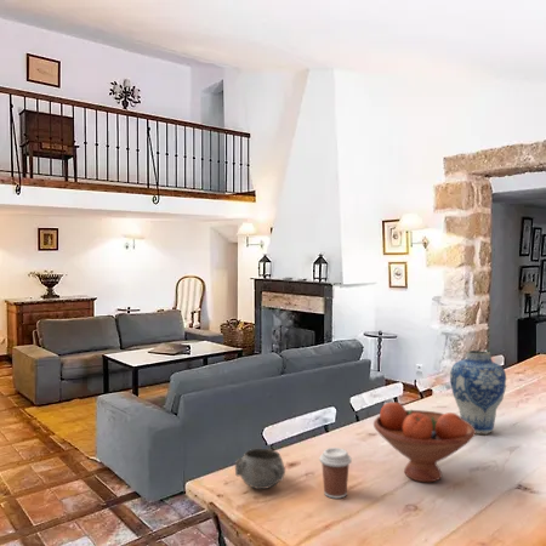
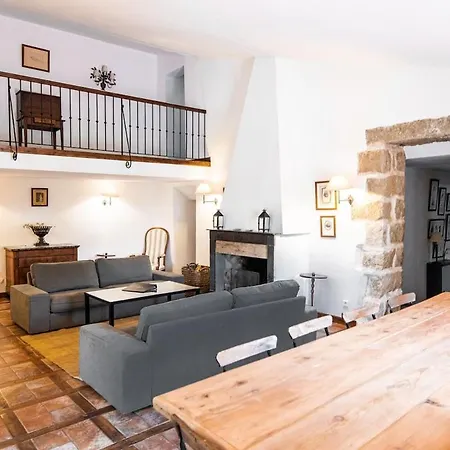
- vase (477, 391)
- decorative bowl (260, 470)
- fruit bowl (422, 439)
- coffee cup (335, 472)
